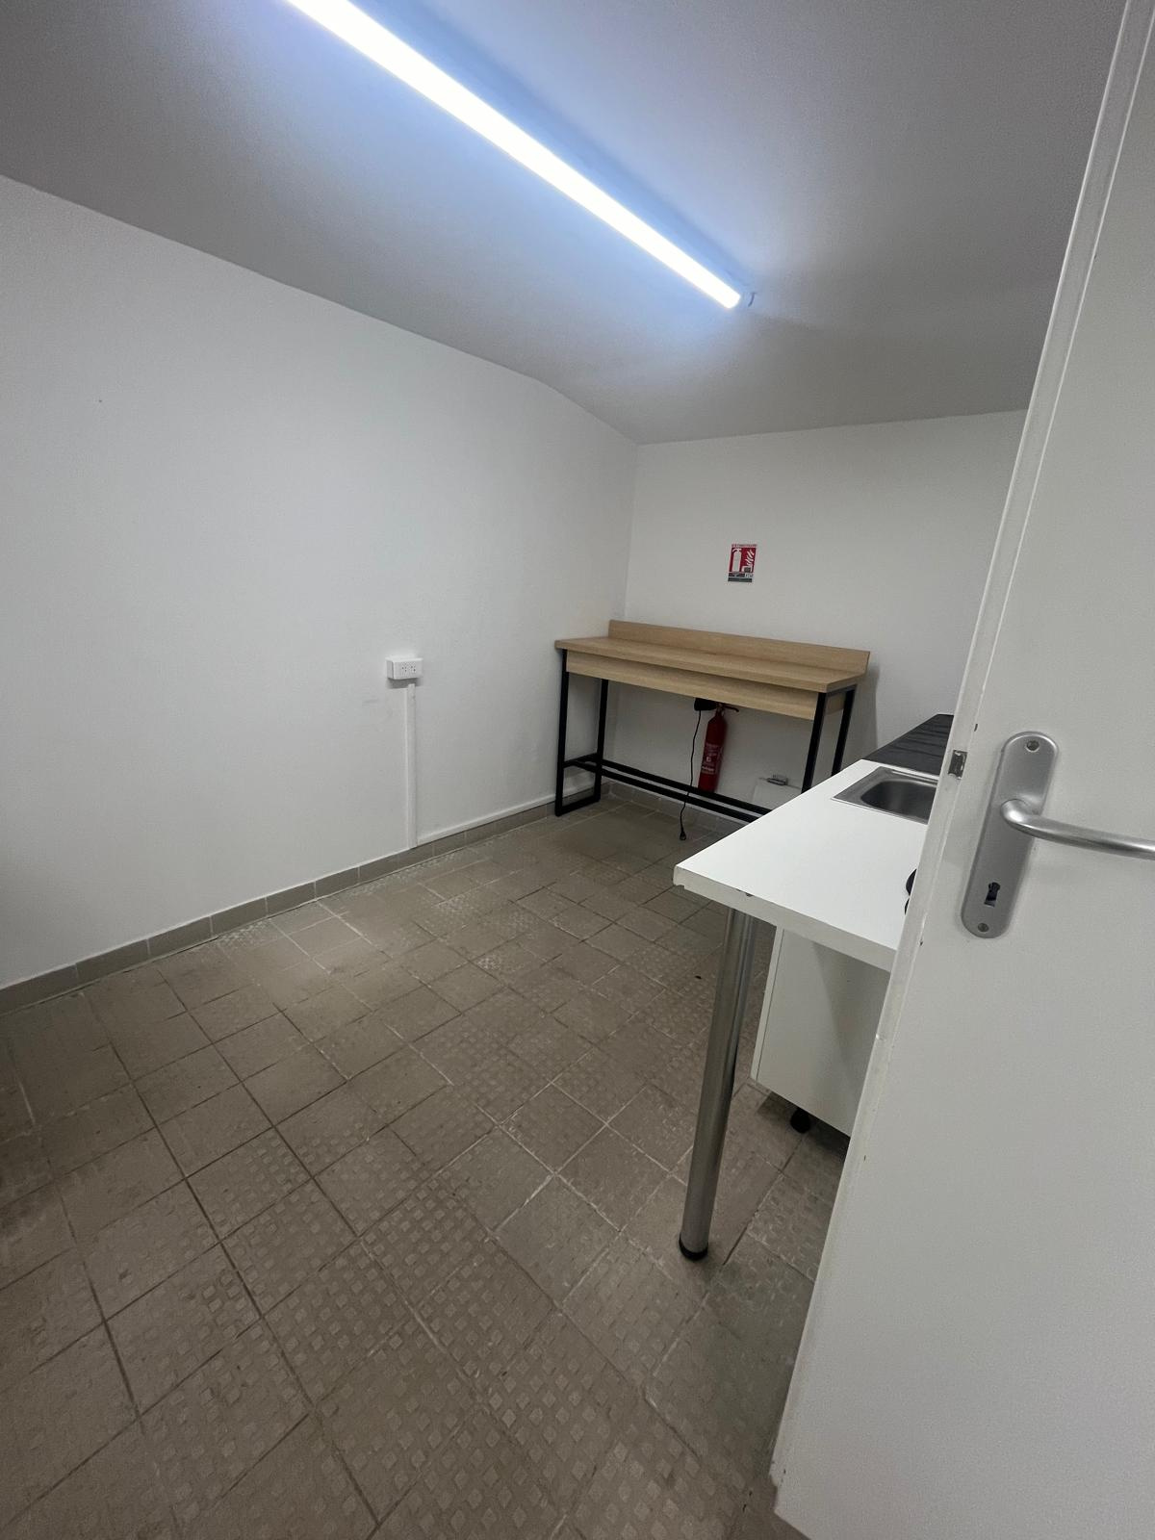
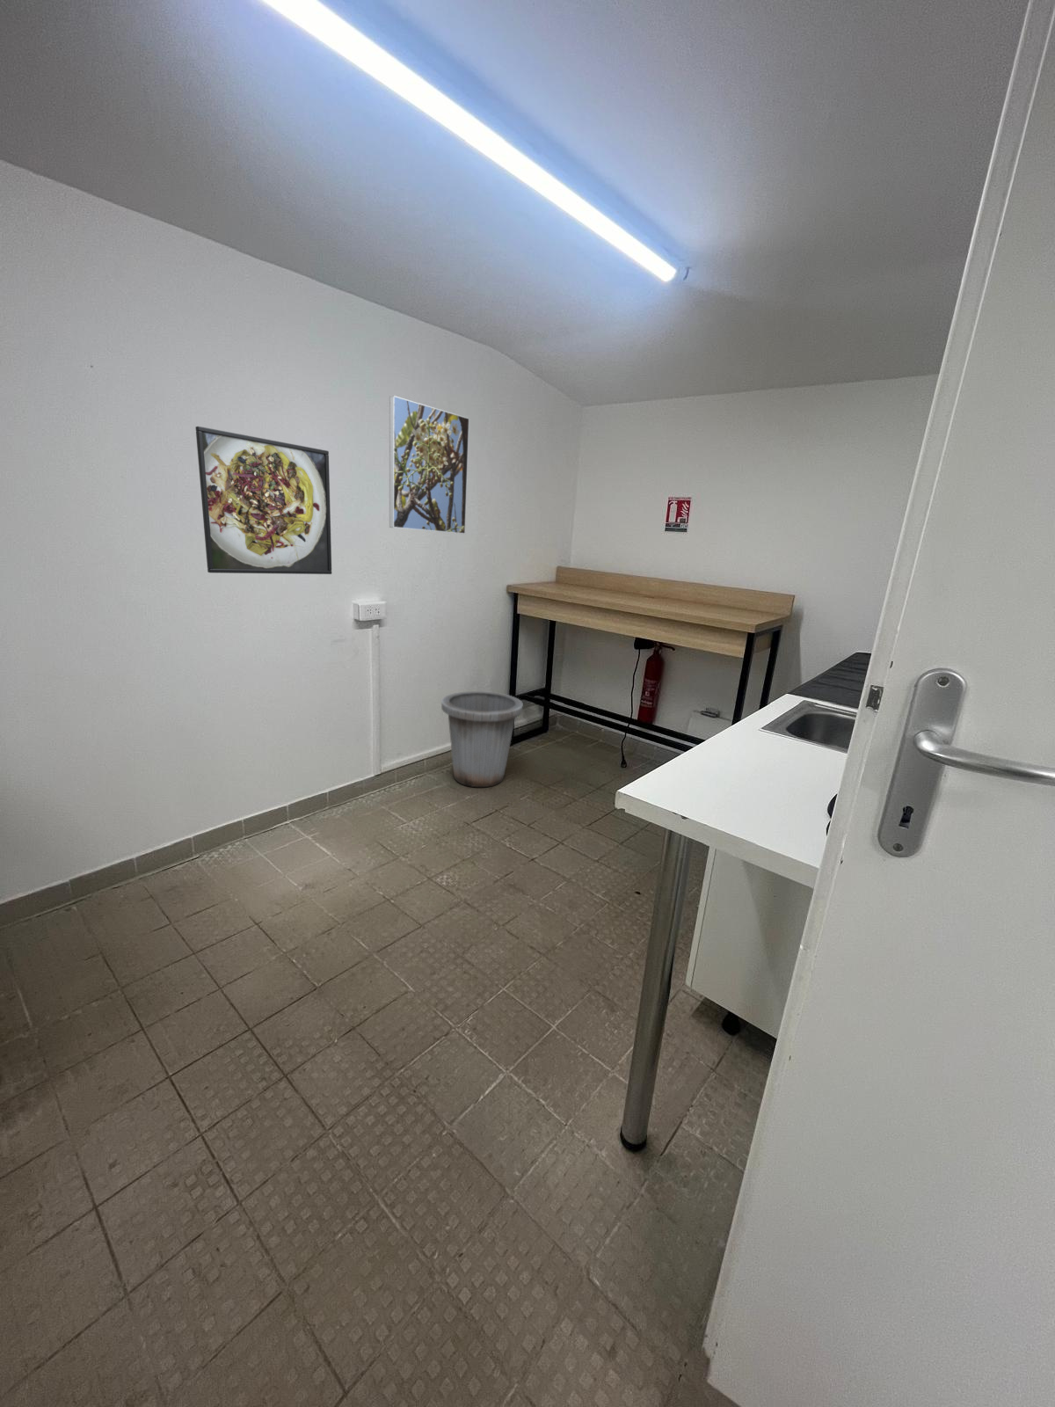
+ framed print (430, 471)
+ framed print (270, 509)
+ trash can (480, 740)
